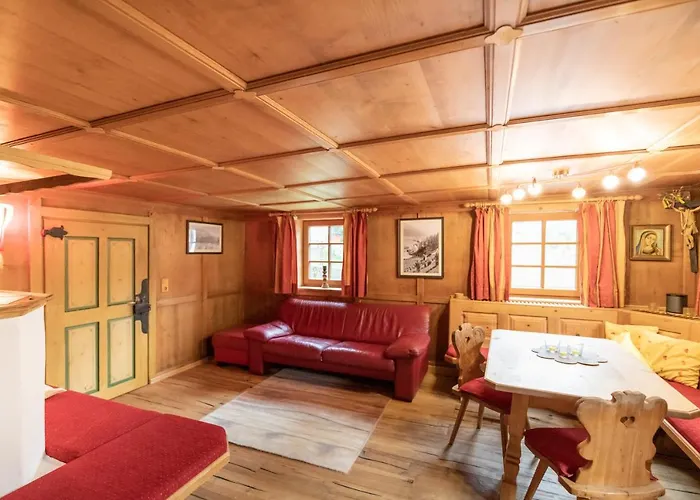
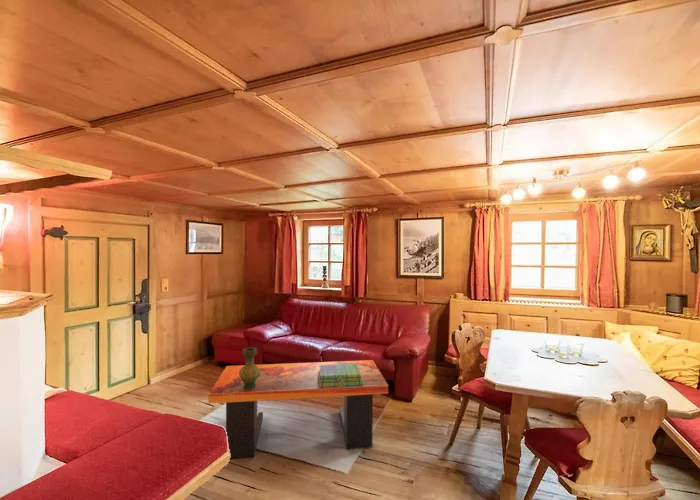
+ stack of books (339, 375)
+ vase (249, 368)
+ coffee table (298, 398)
